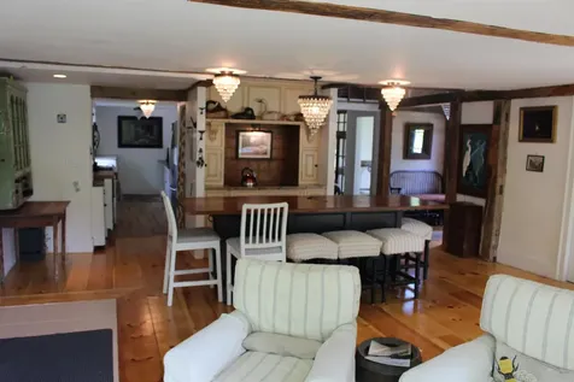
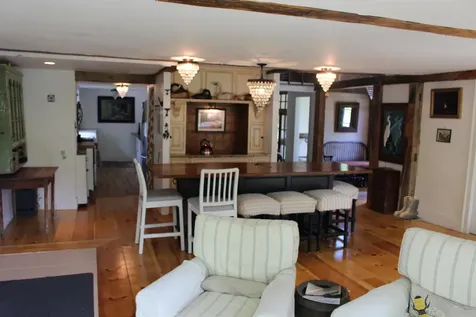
+ boots (406, 207)
